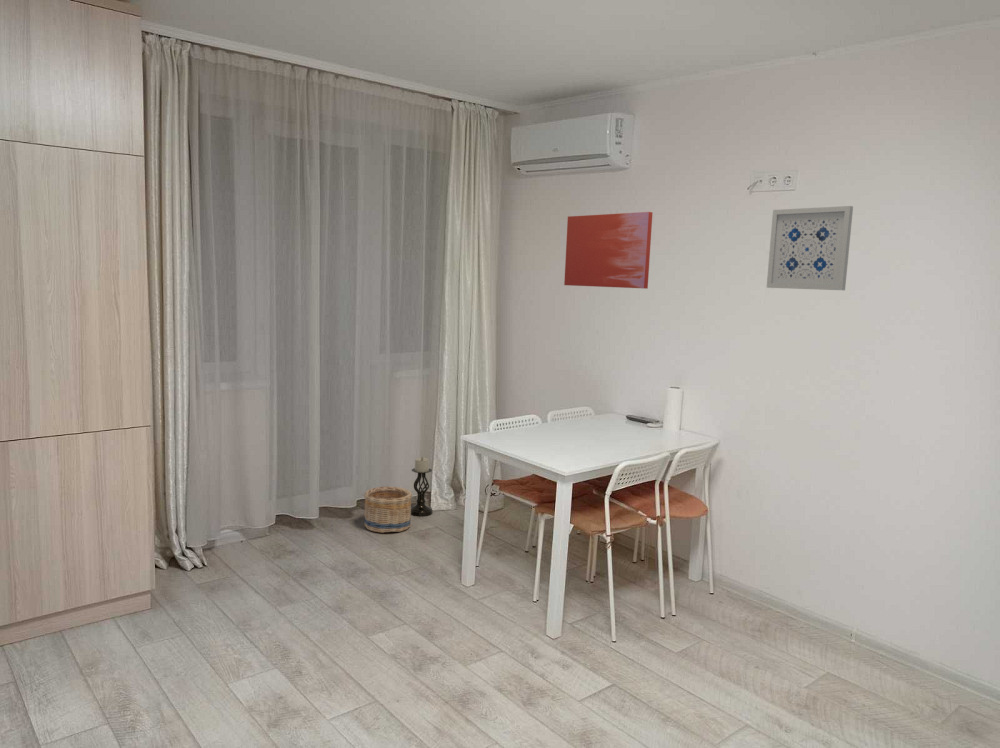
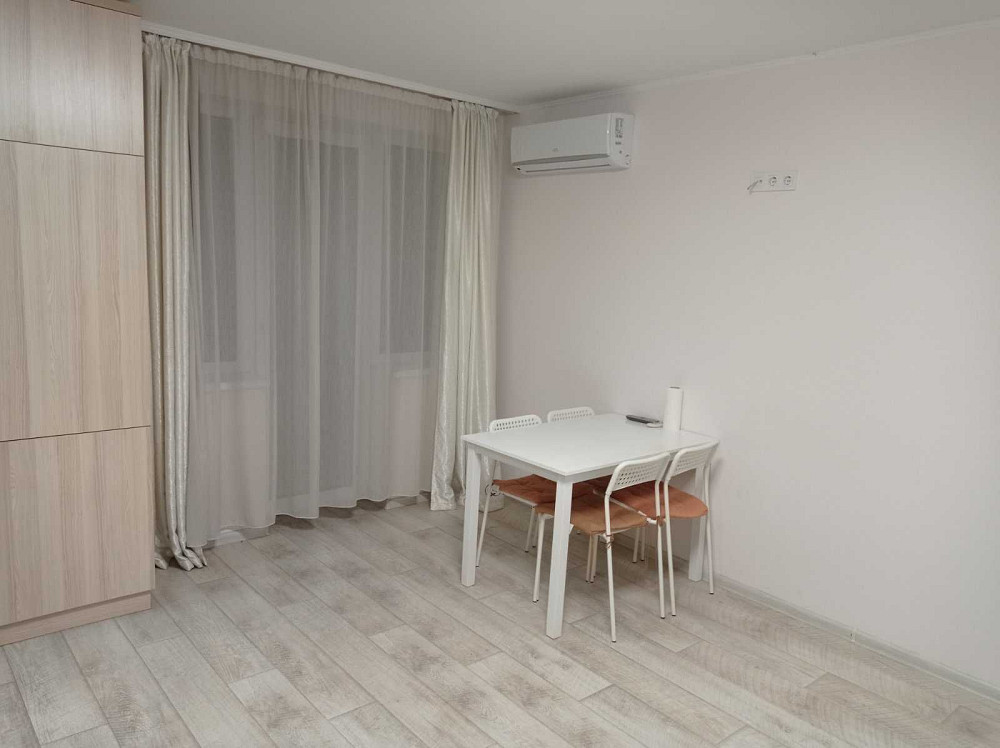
- basket (387, 509)
- wall art (605, 250)
- candle holder (421, 484)
- wall art (807, 248)
